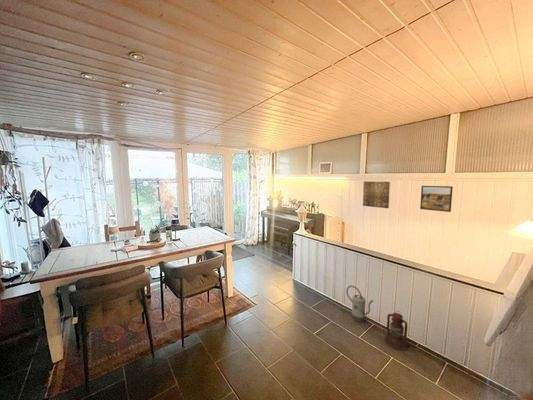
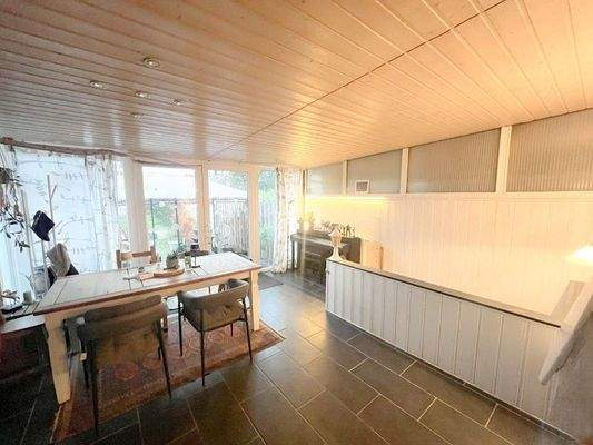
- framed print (435, 198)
- watering can (358, 303)
- wall art (375, 194)
- lantern (396, 327)
